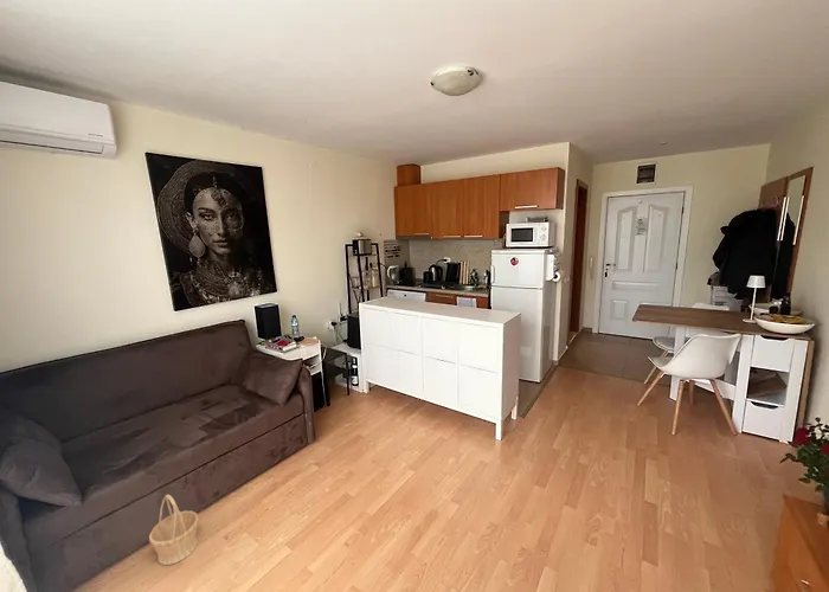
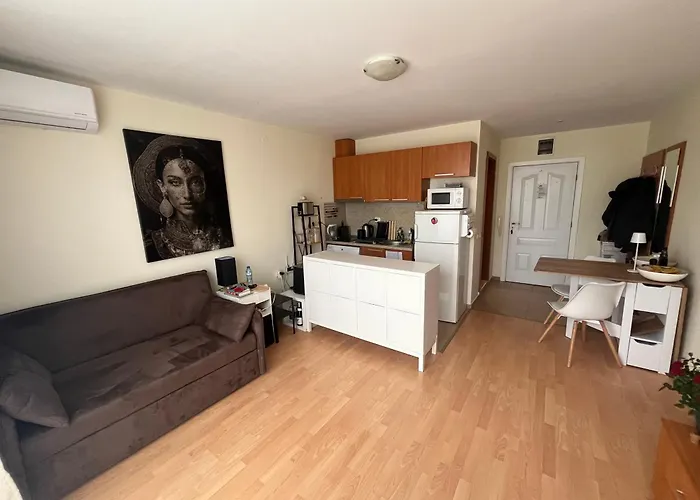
- basket (173, 522)
